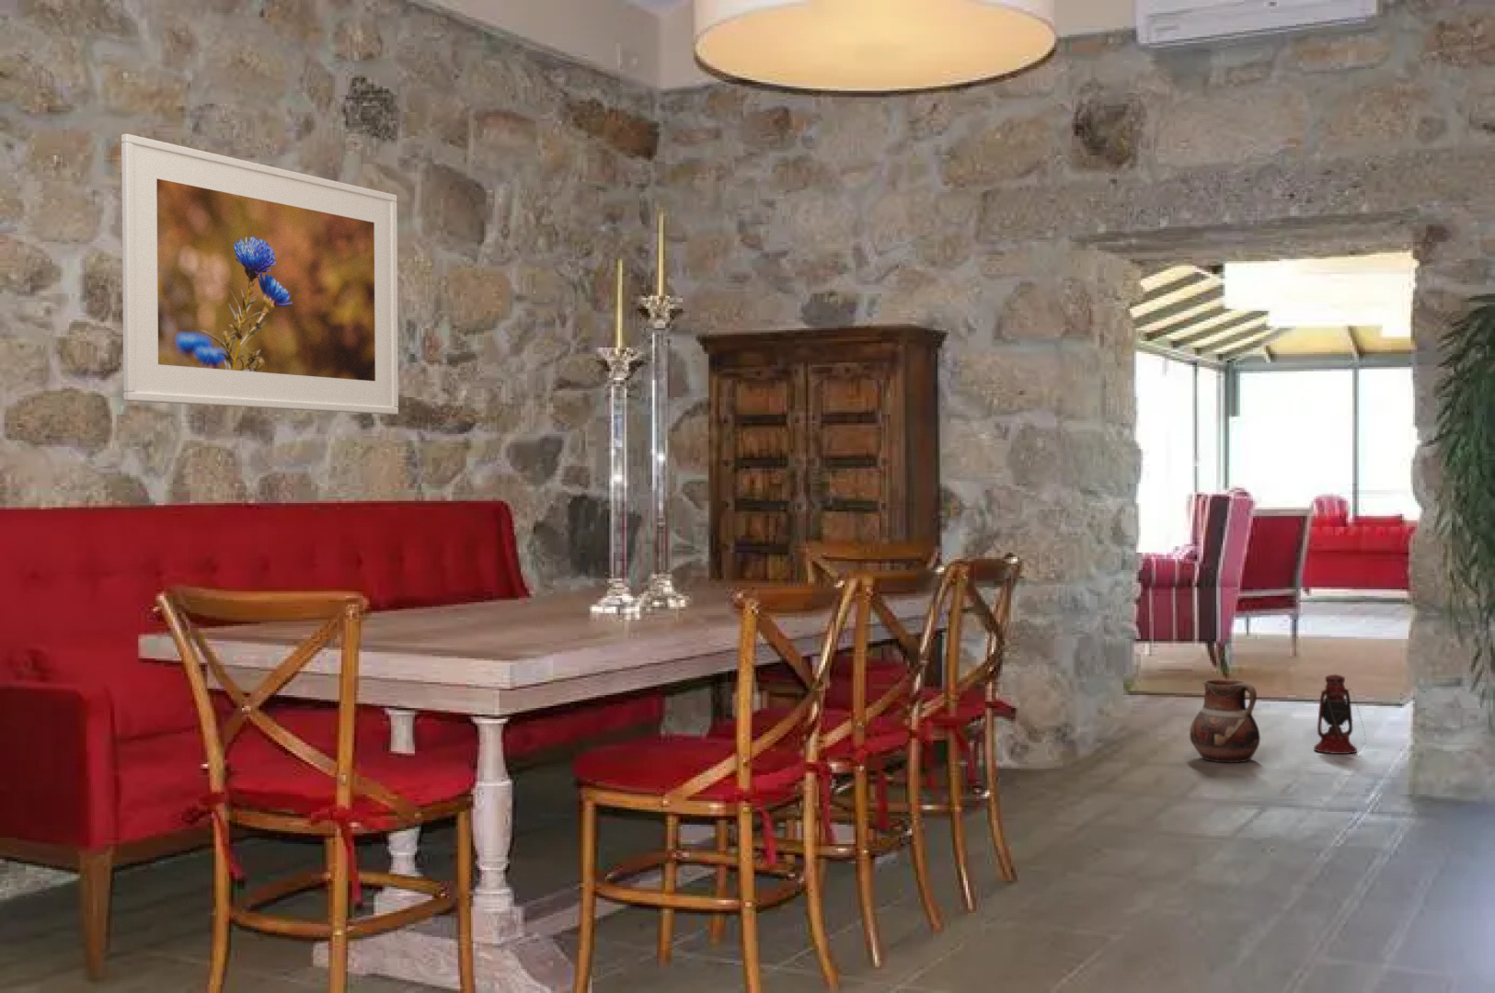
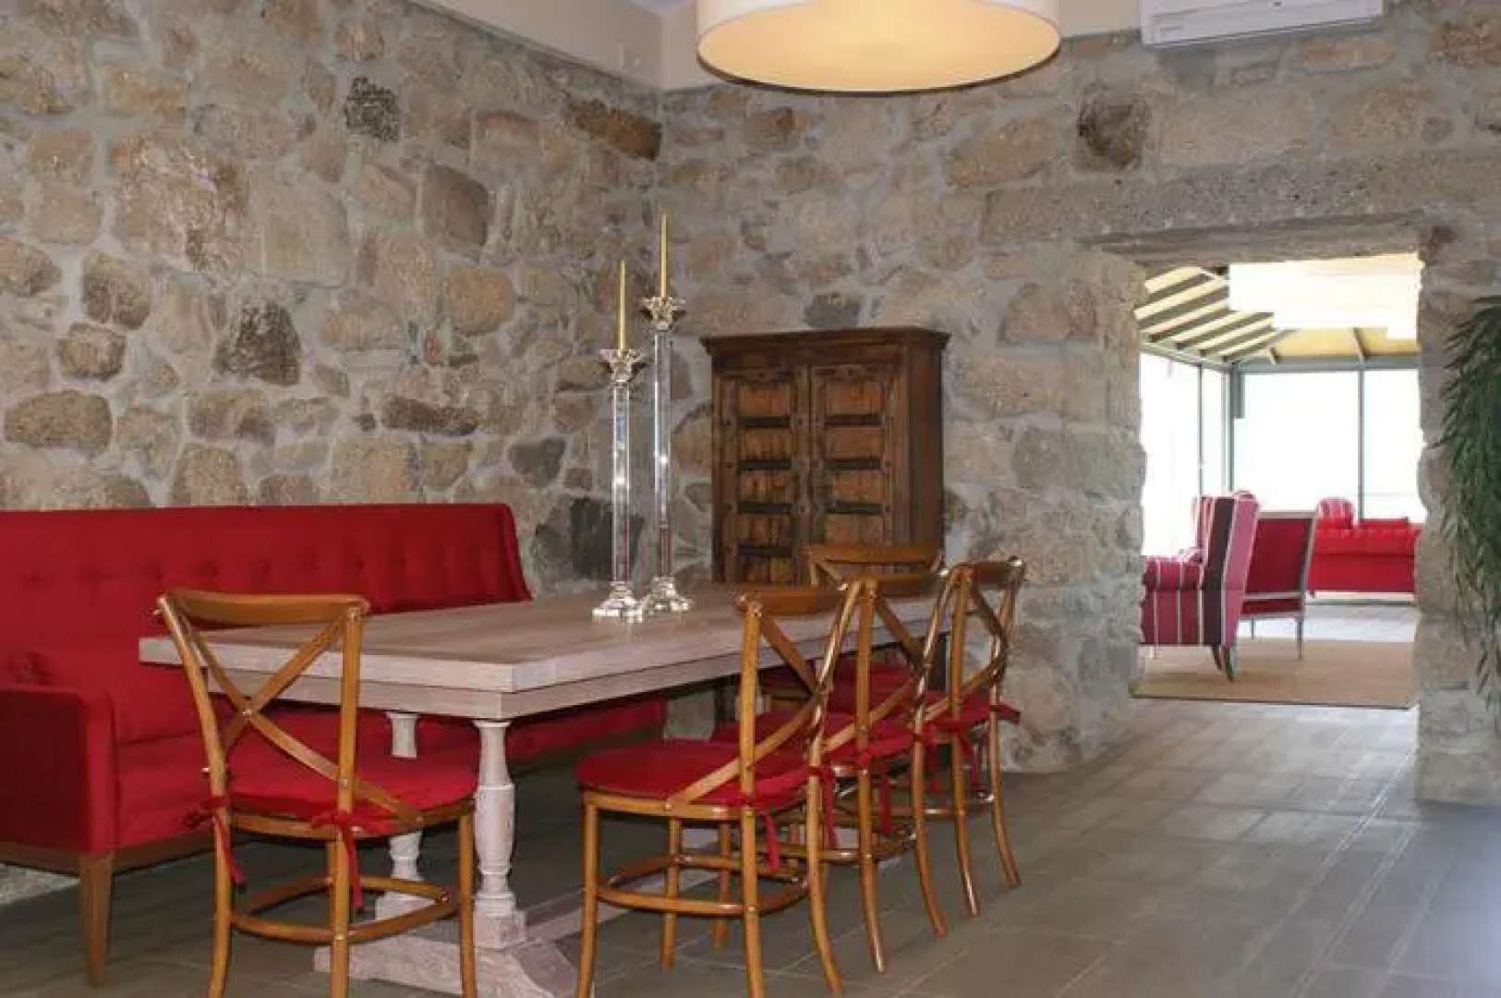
- ceramic pot (1224, 720)
- lantern (1339, 713)
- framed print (273, 288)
